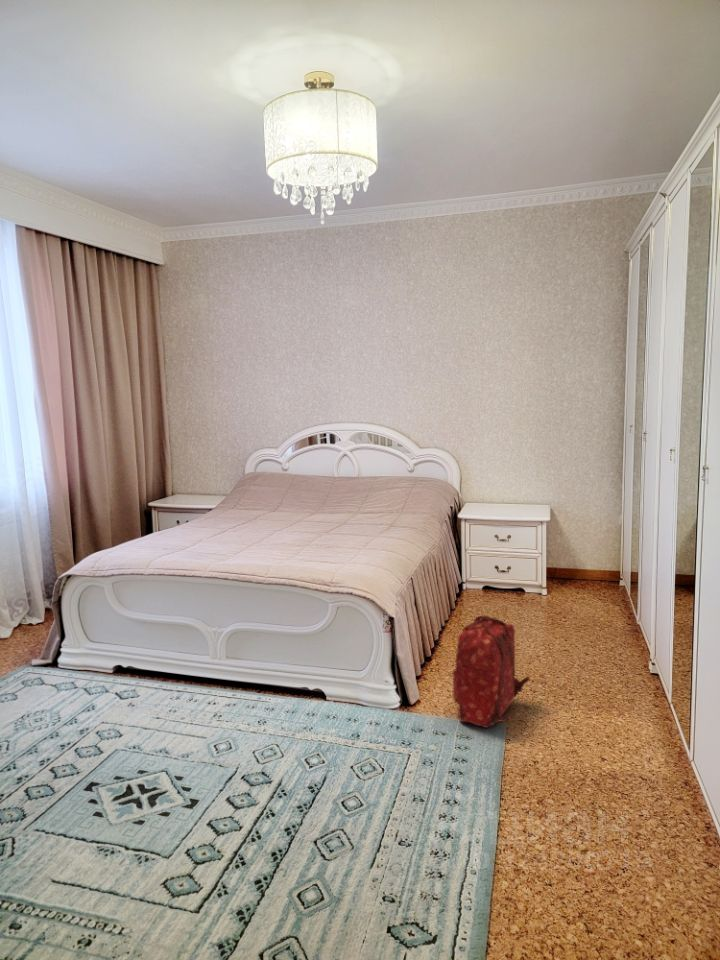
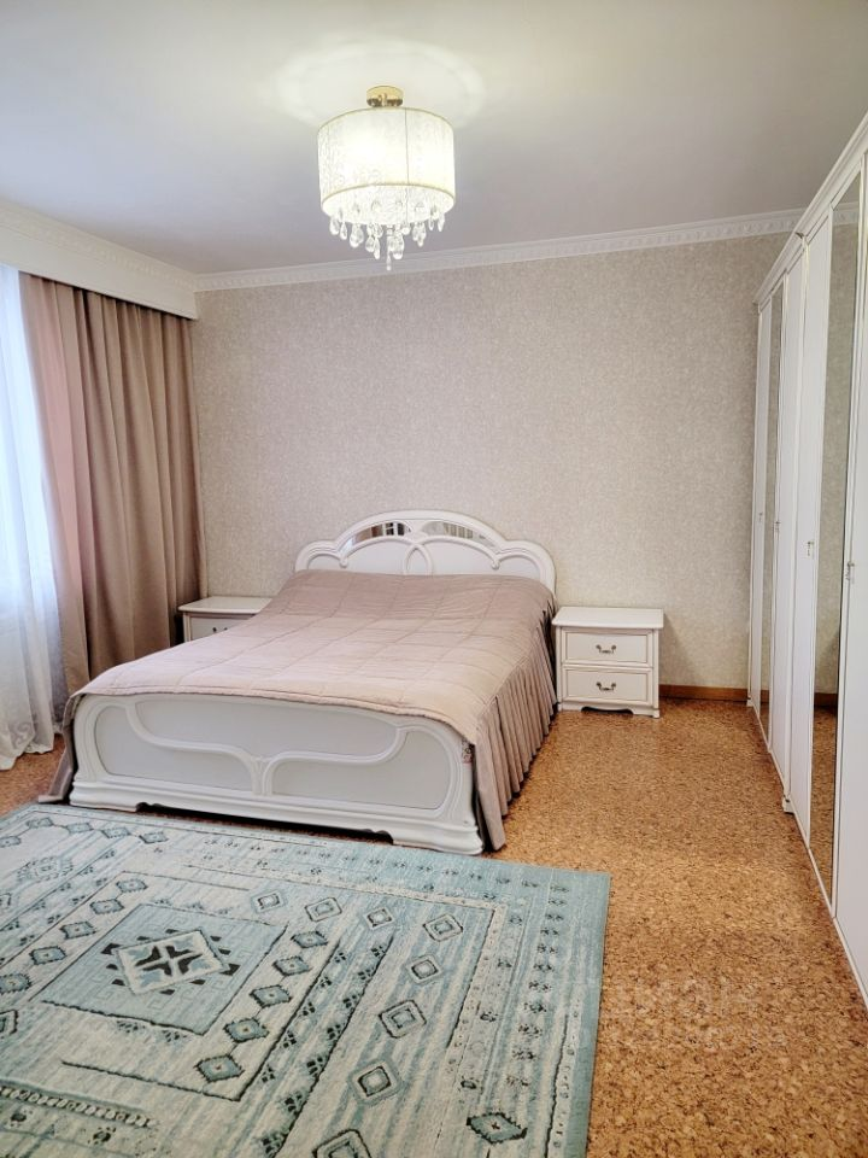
- backpack (493, 665)
